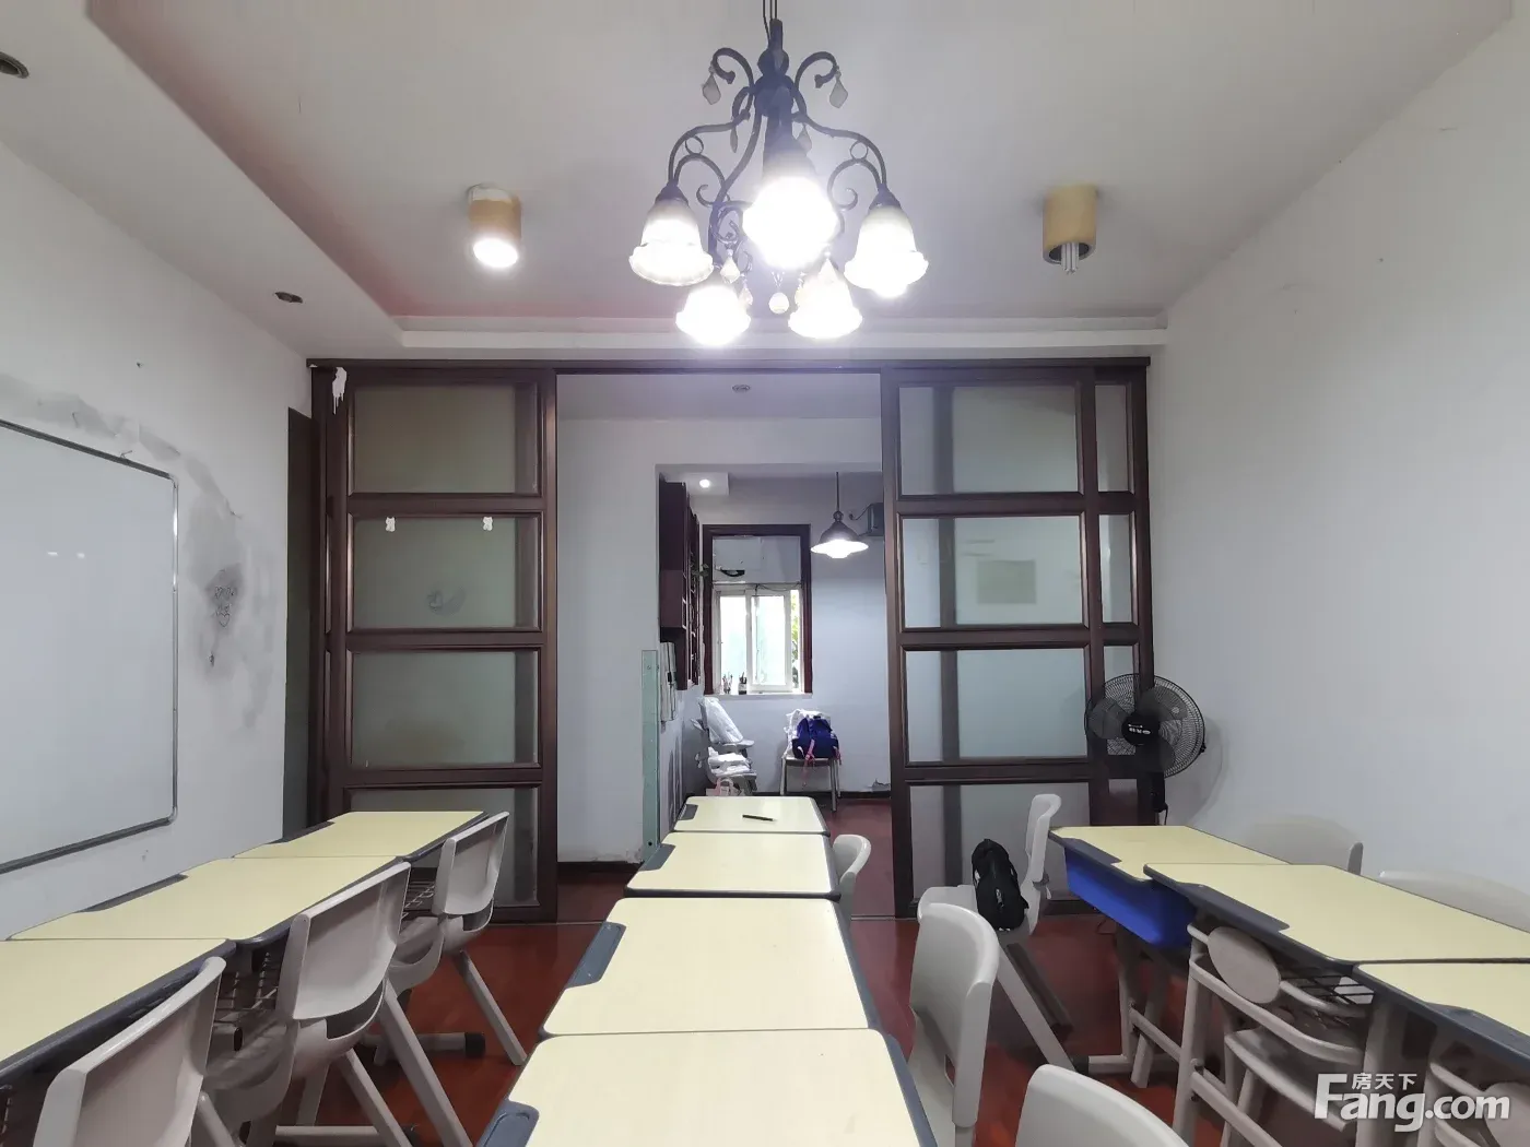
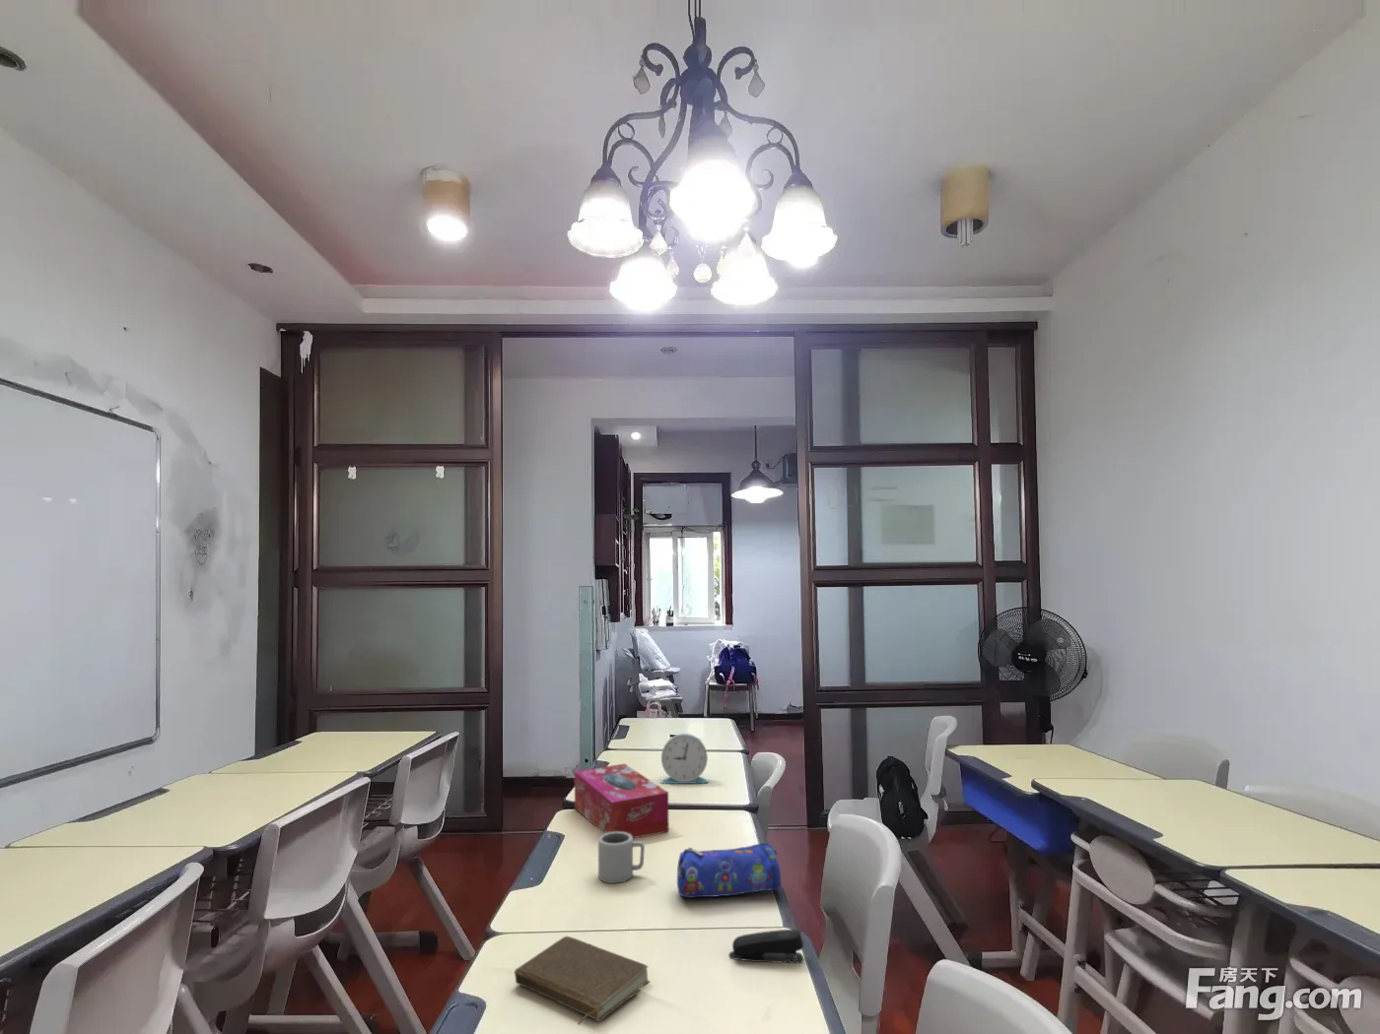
+ cup (622, 856)
+ pencil case (727, 869)
+ alarm clock (685, 755)
+ stapler (766, 944)
+ book (575, 981)
+ tissue box (619, 799)
